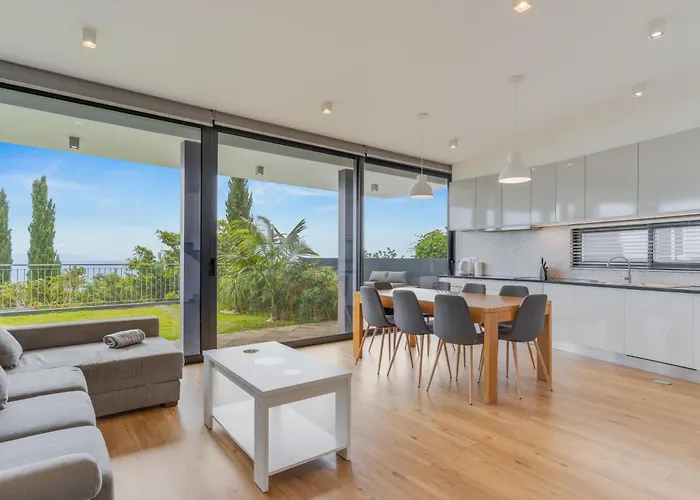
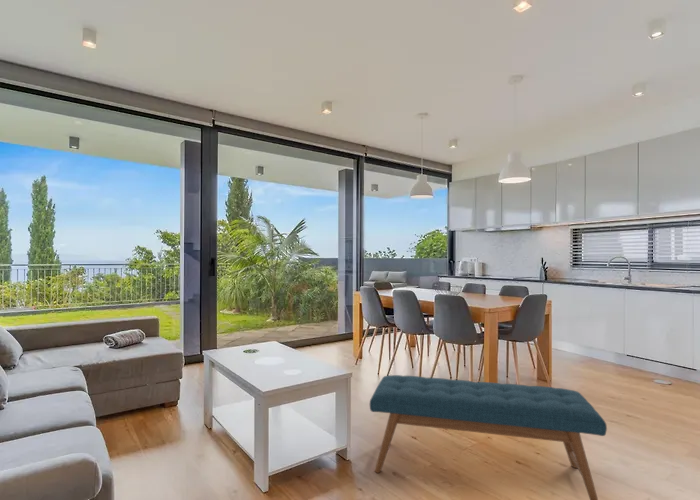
+ bench (477, 428)
